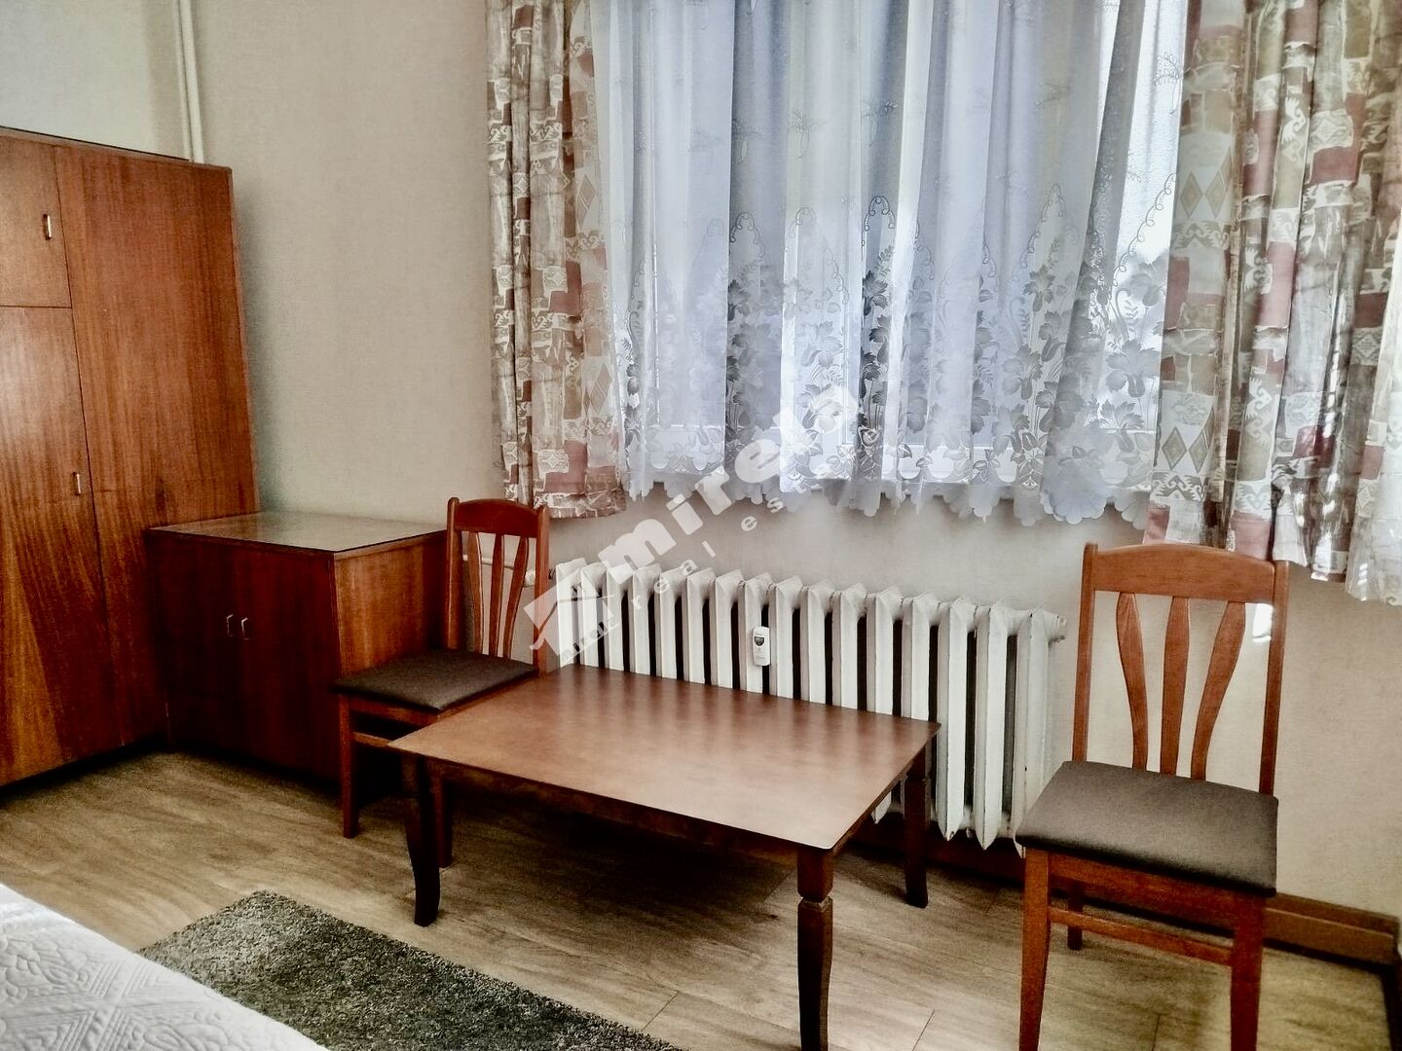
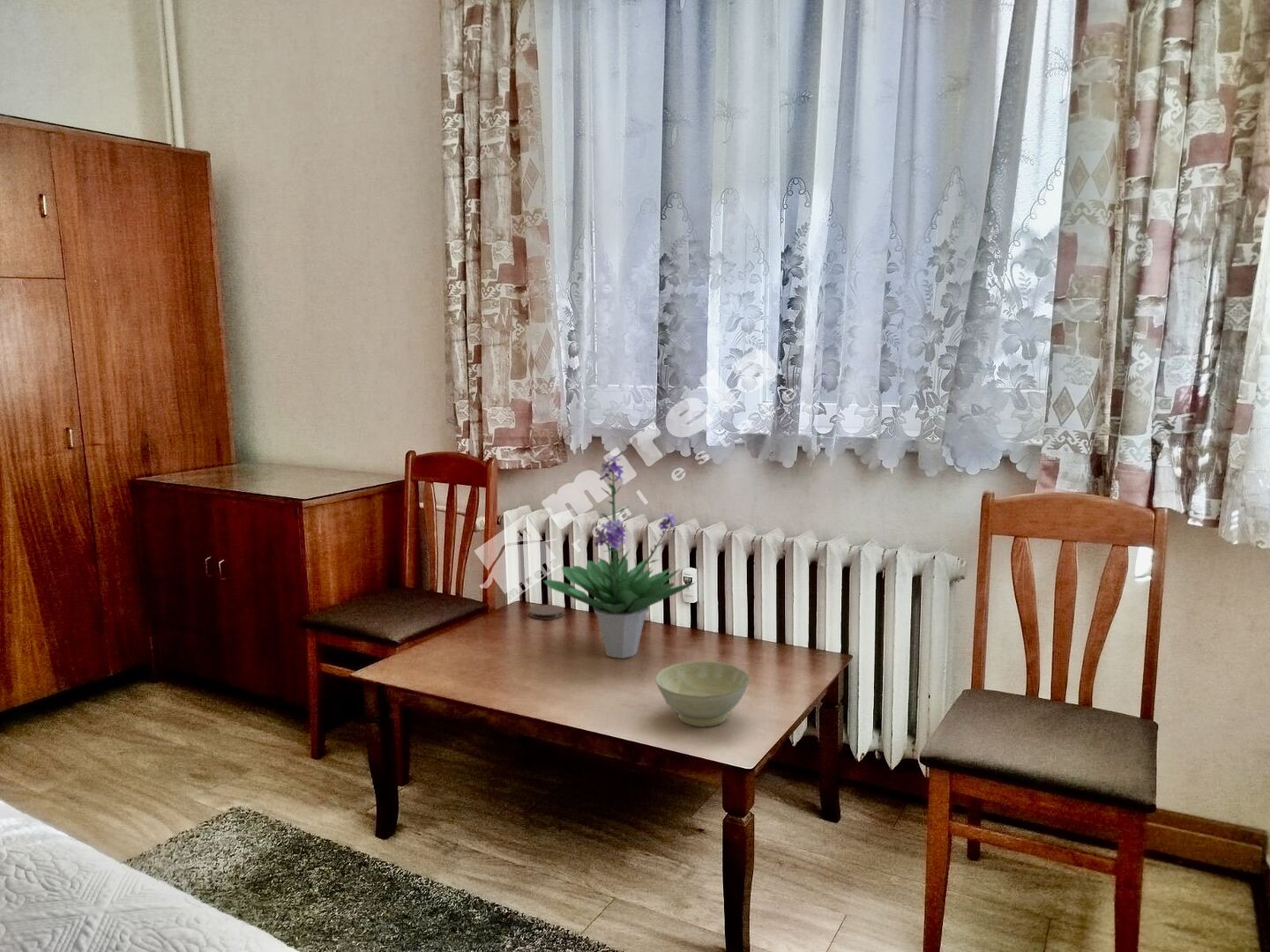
+ potted plant (617, 557)
+ bowl (702, 696)
+ coaster (547, 612)
